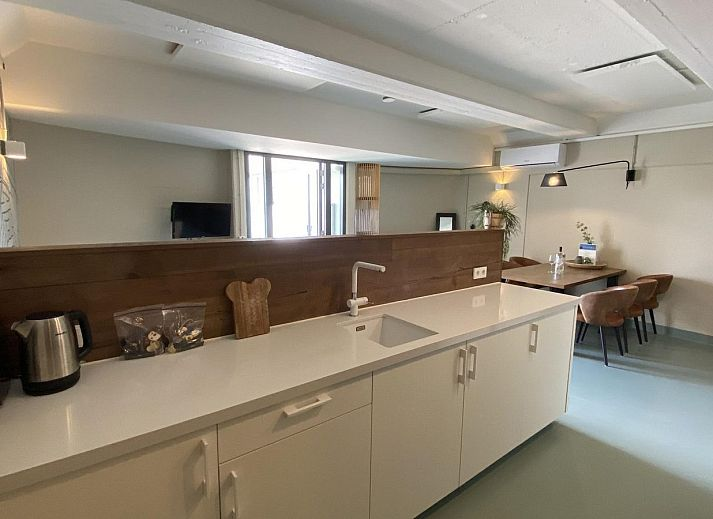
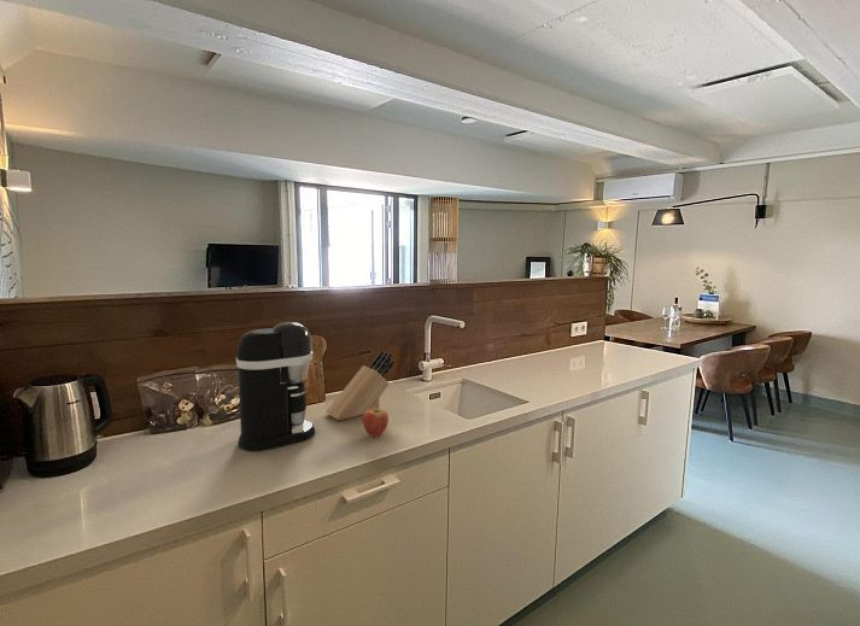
+ coffee maker (276, 381)
+ fruit (375, 420)
+ knife block (362, 382)
